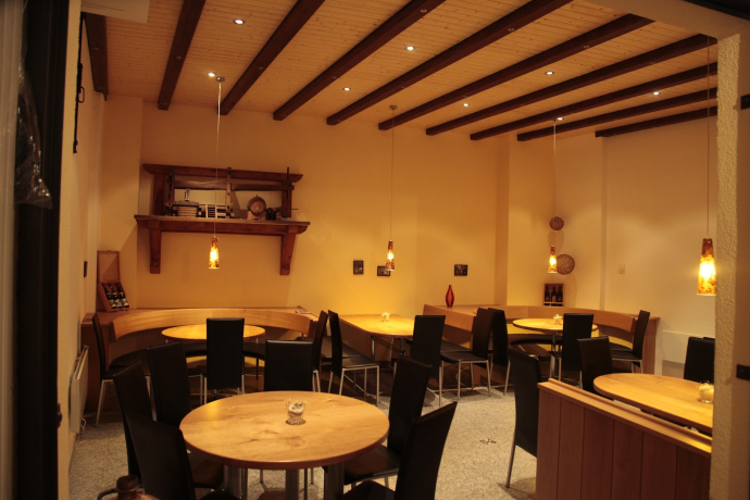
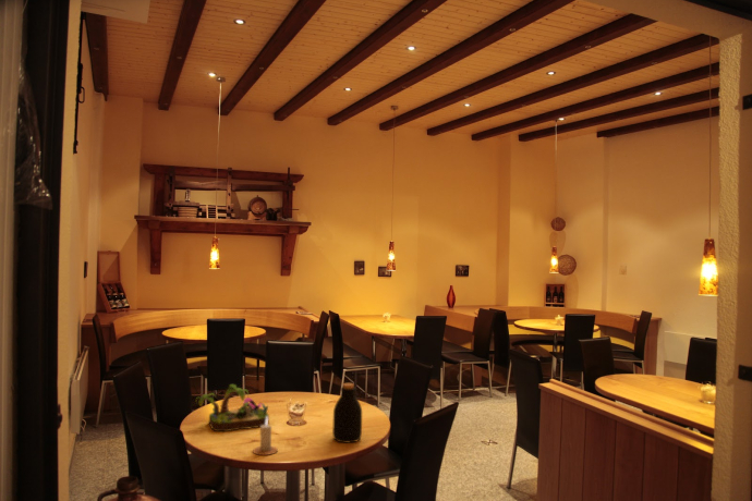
+ candle (265, 432)
+ plant (228, 405)
+ bottle (348, 411)
